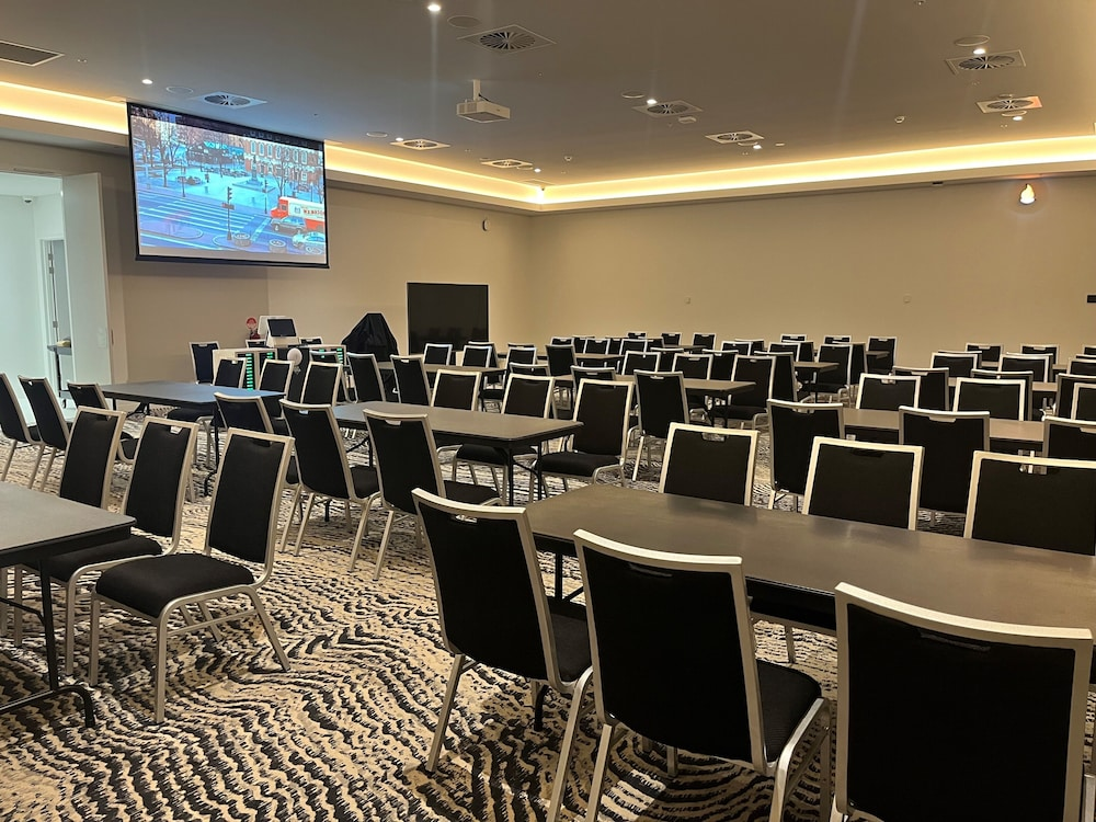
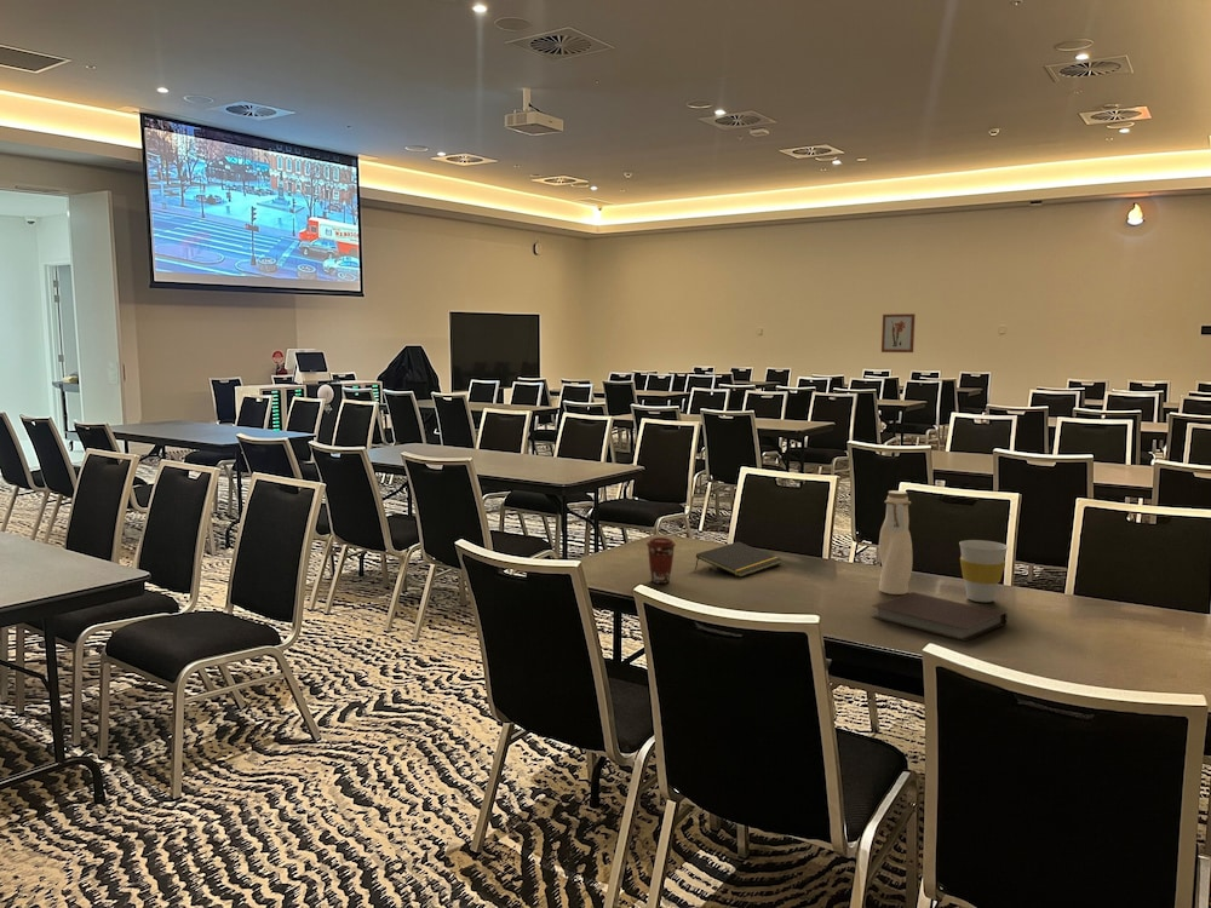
+ cup (981, 571)
+ coffee cup (660, 559)
+ notepad (739, 558)
+ wall art (897, 333)
+ notebook (937, 614)
+ water bottle (896, 542)
